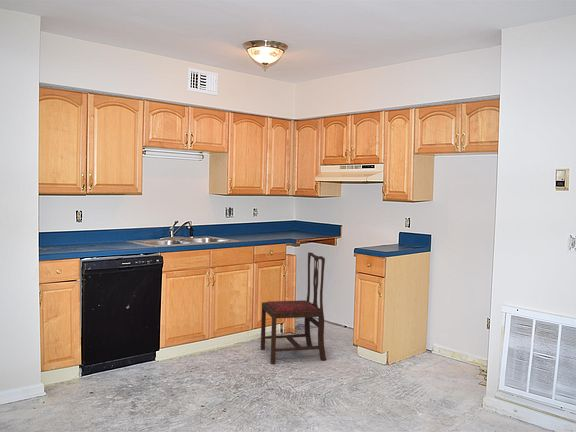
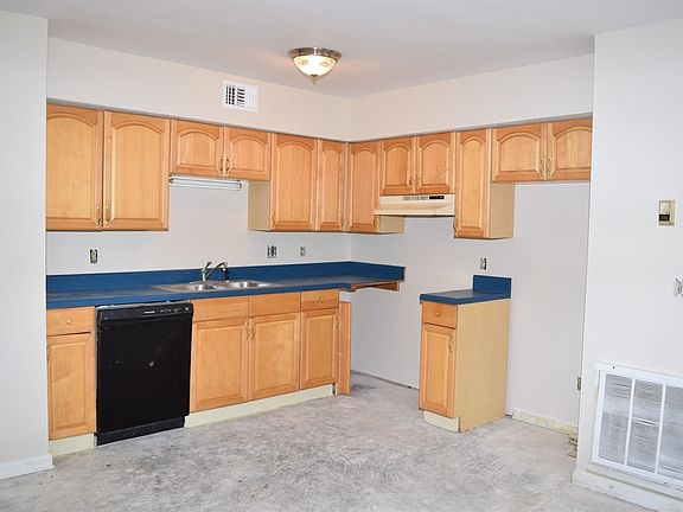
- dining chair (293, 304)
